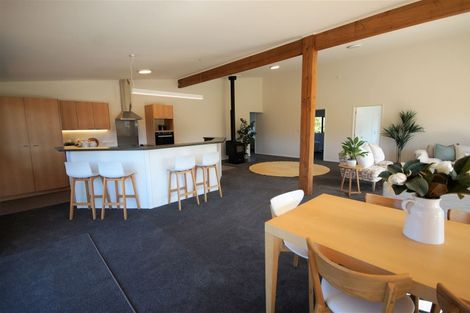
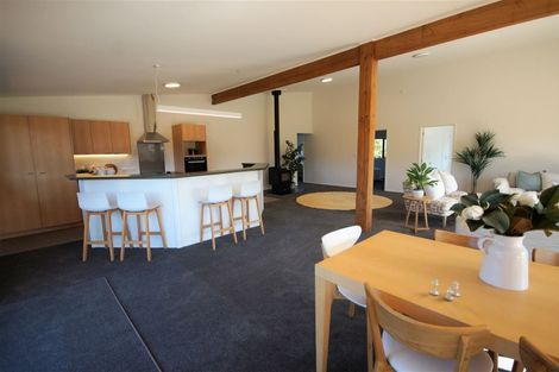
+ salt and pepper shaker set (448, 288)
